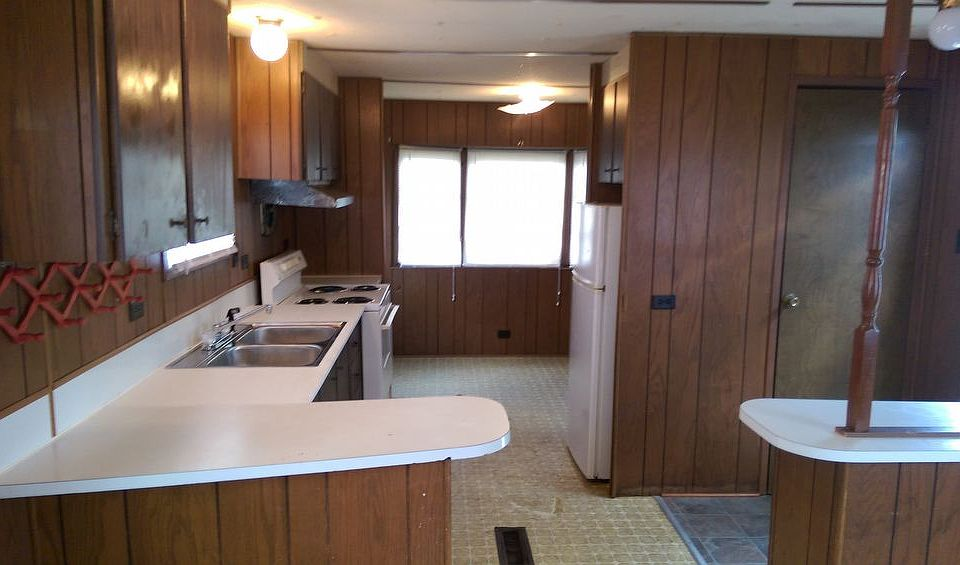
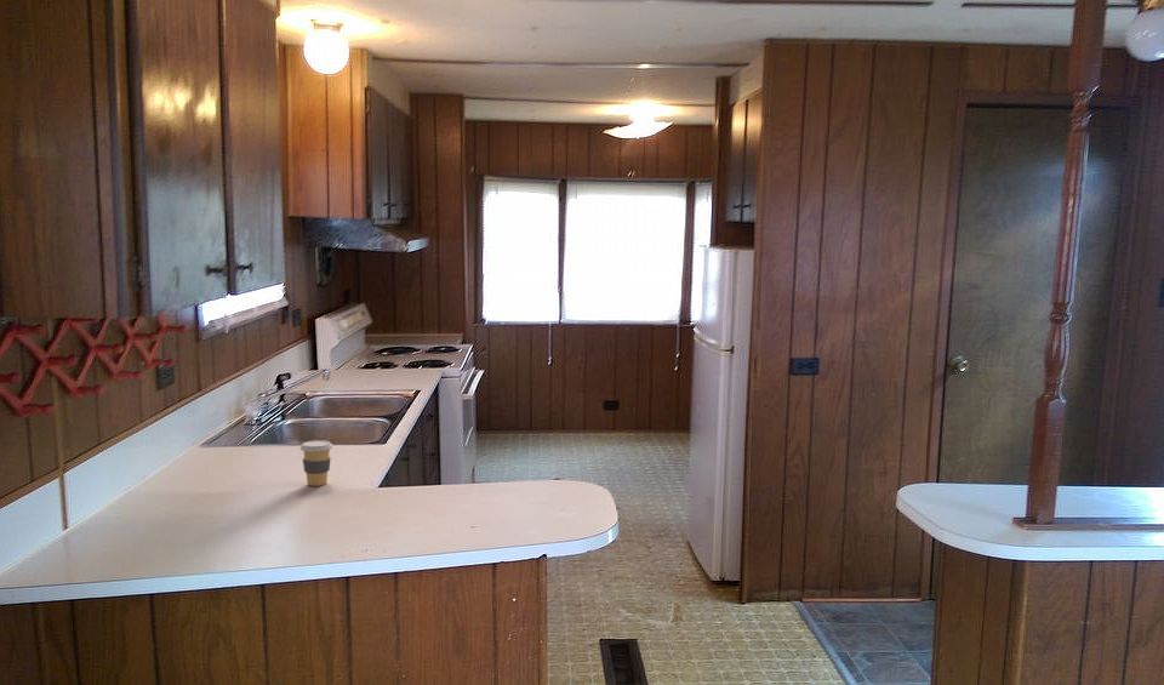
+ coffee cup (316, 463)
